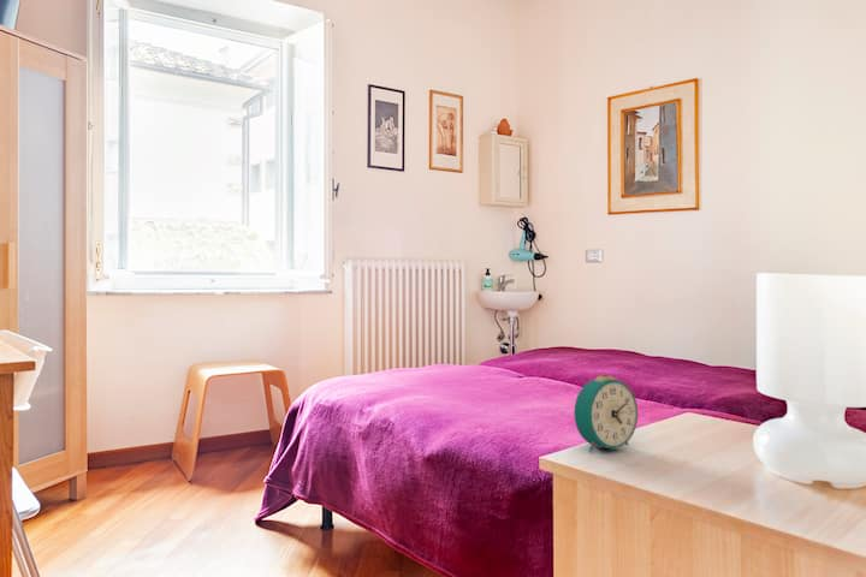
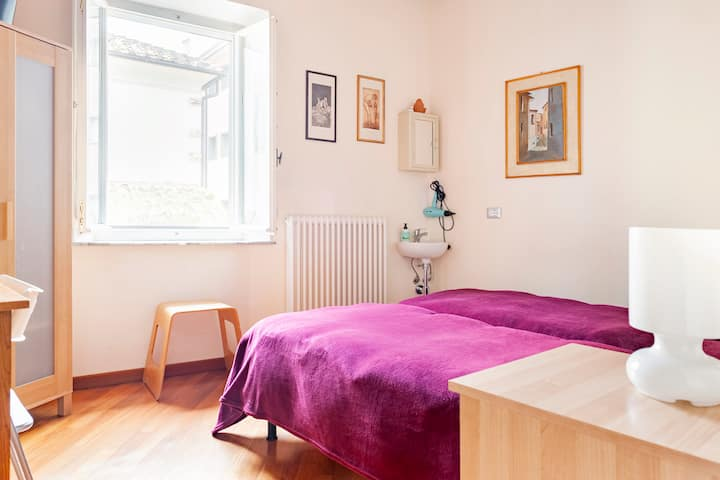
- alarm clock (601, 410)
